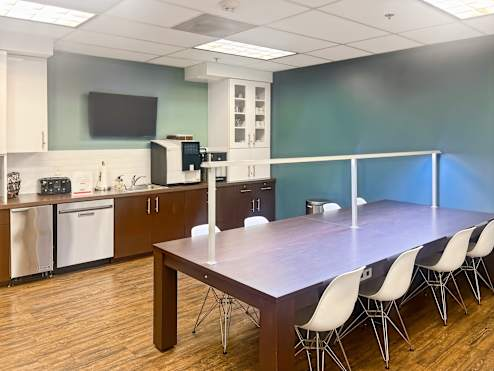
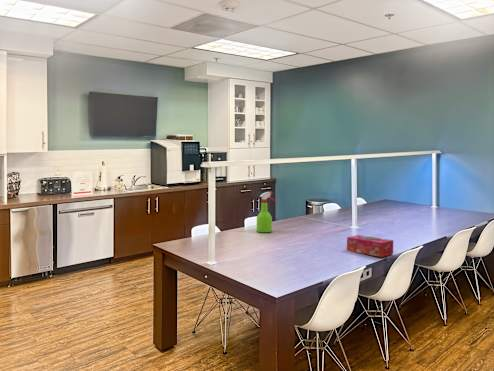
+ spray bottle (266, 211)
+ tissue box (369, 245)
